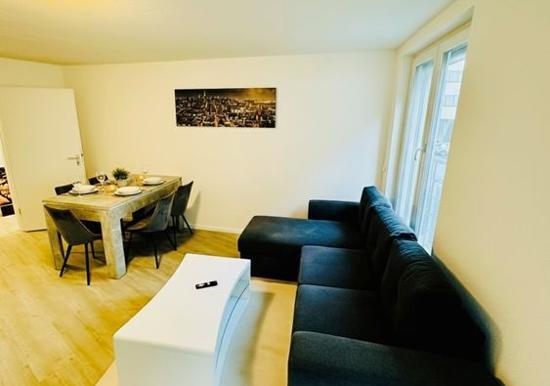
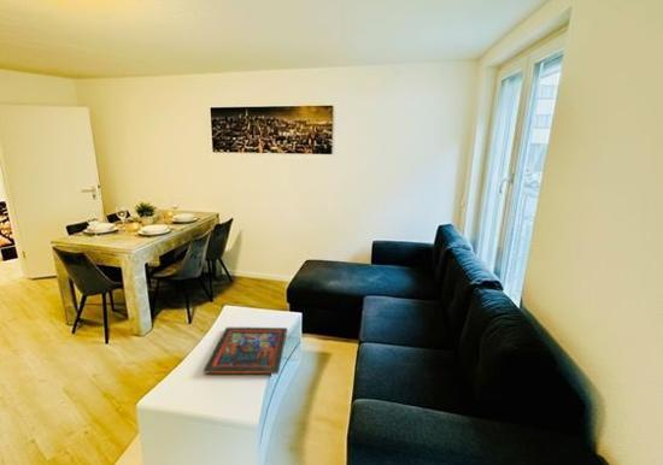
+ religious icon (250, 348)
